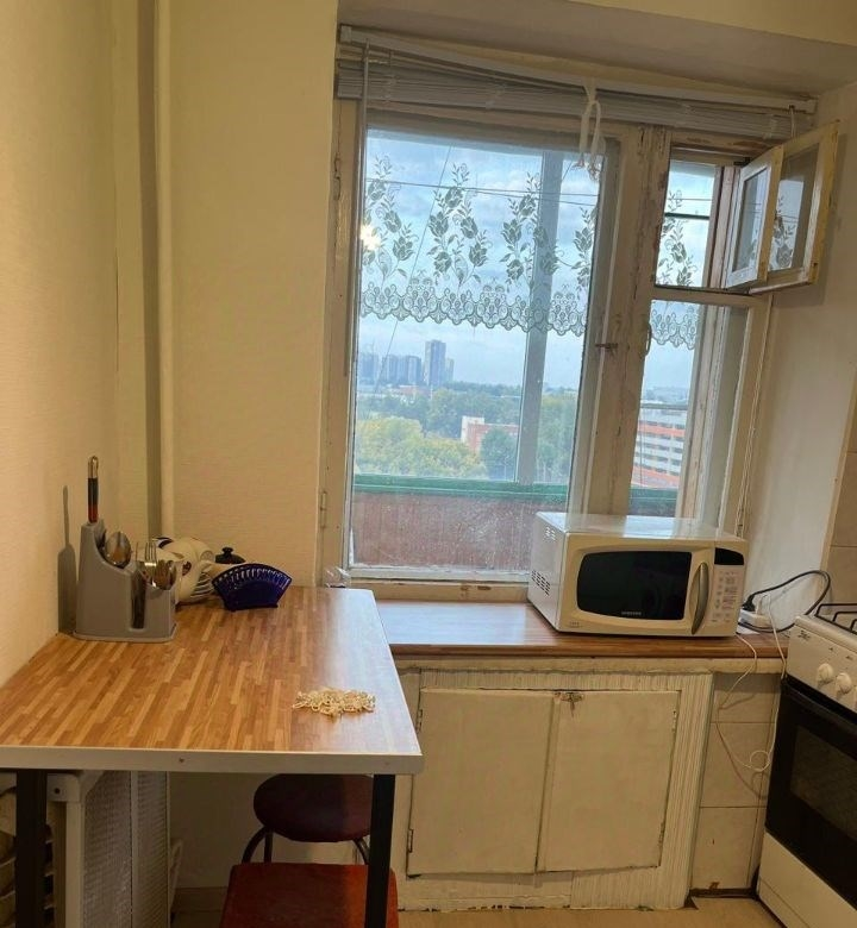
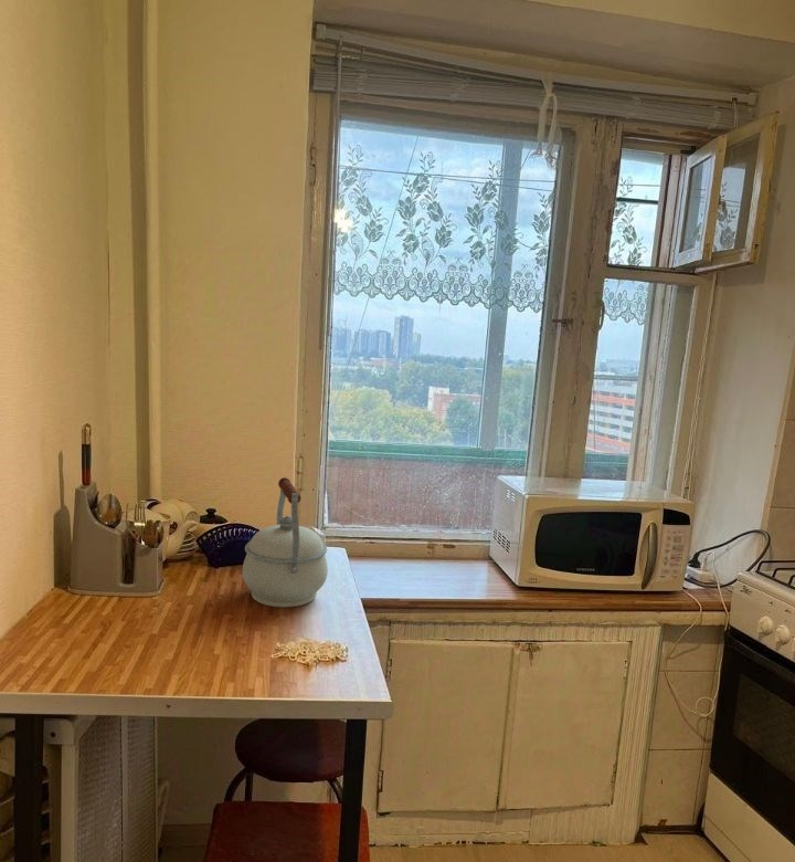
+ kettle (285, 537)
